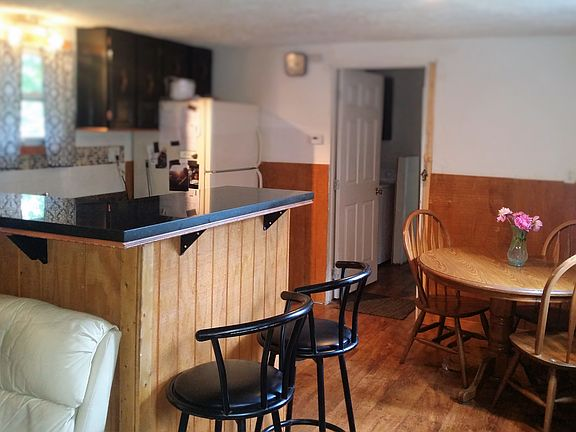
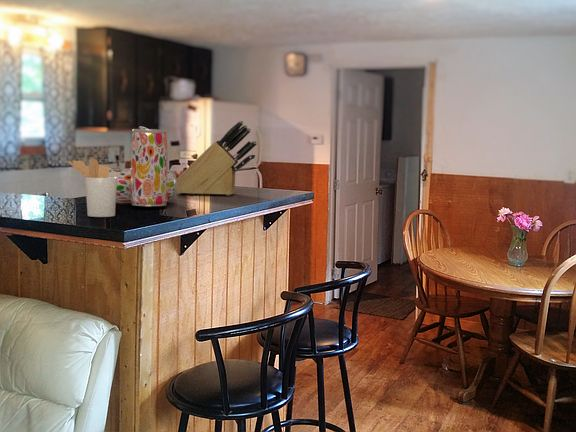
+ utensil holder (93, 186)
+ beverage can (136, 166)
+ knife block (213, 157)
